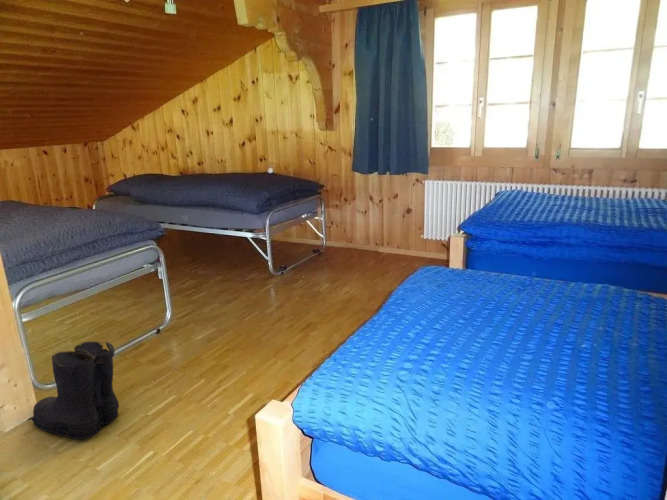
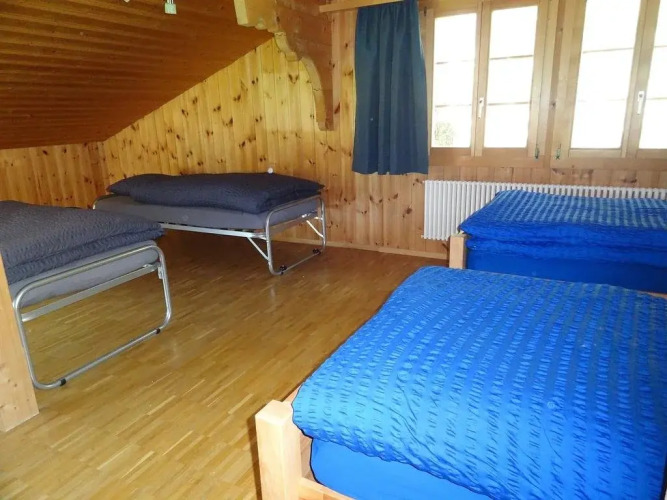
- boots (74, 383)
